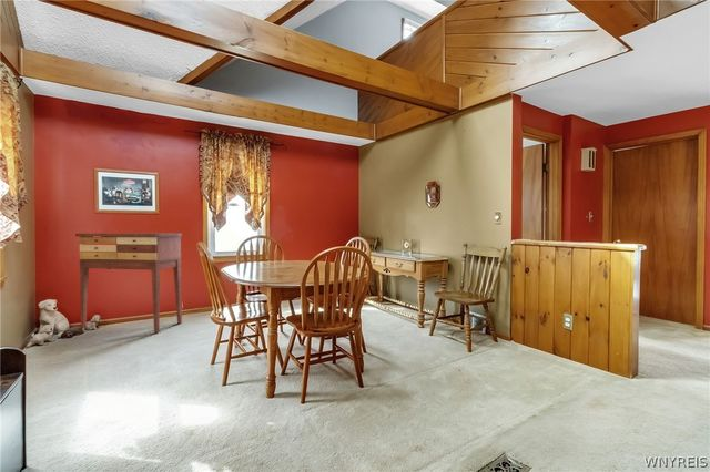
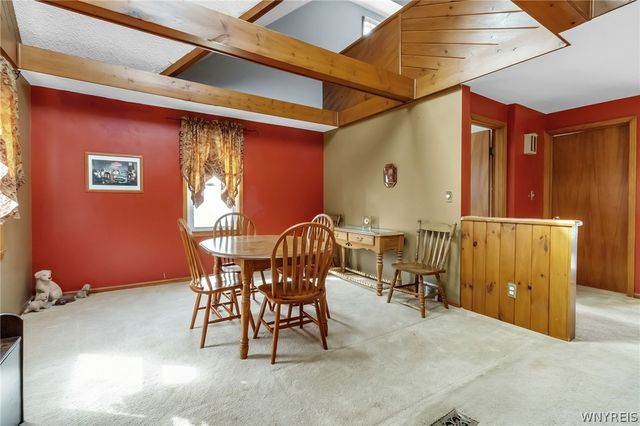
- console table (130, 268)
